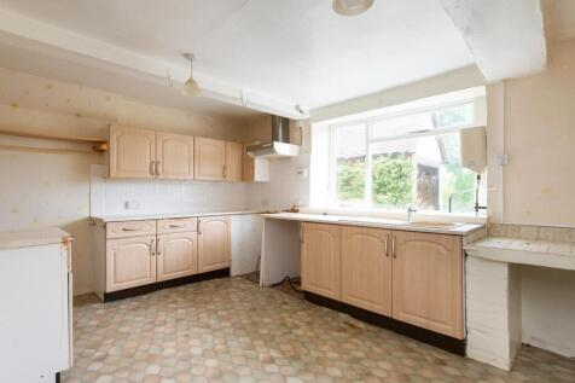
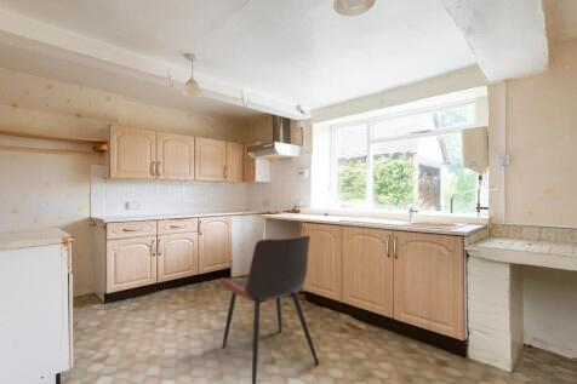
+ dining chair (268, 293)
